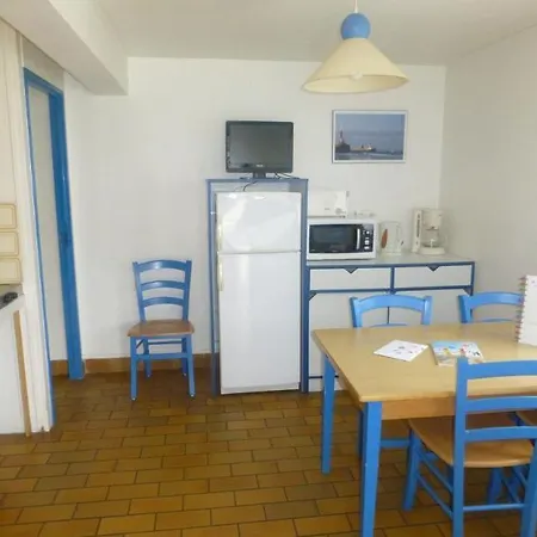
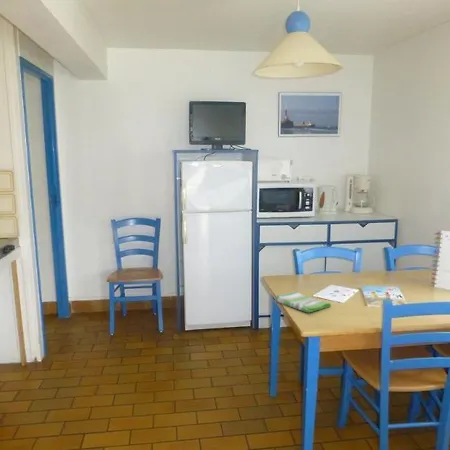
+ dish towel (302, 300)
